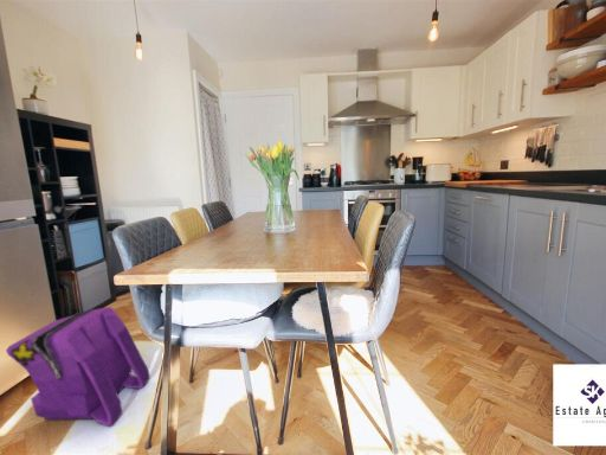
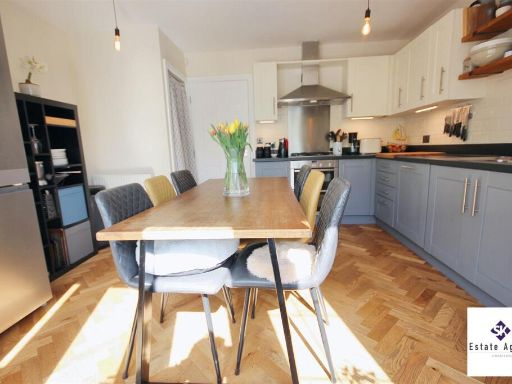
- backpack (85, 359)
